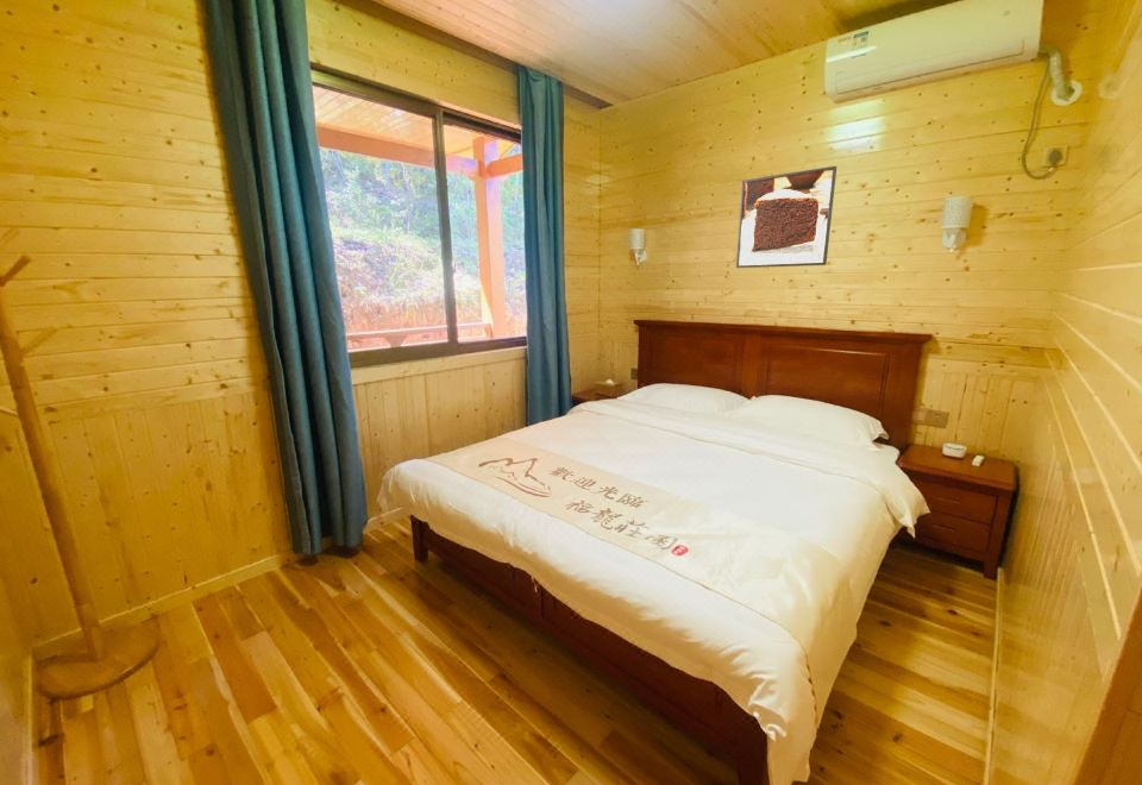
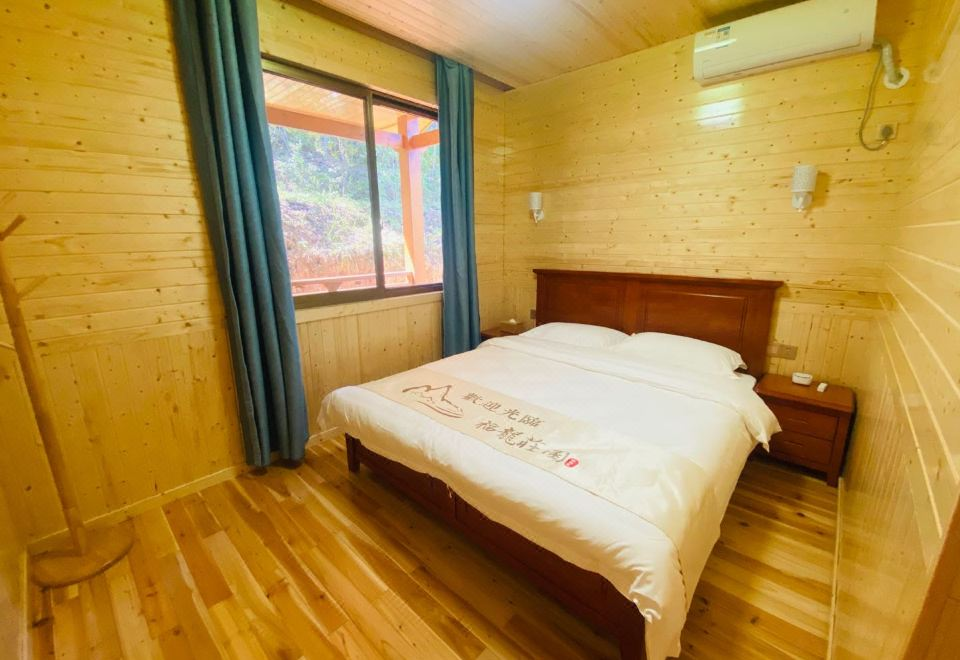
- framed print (782, 220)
